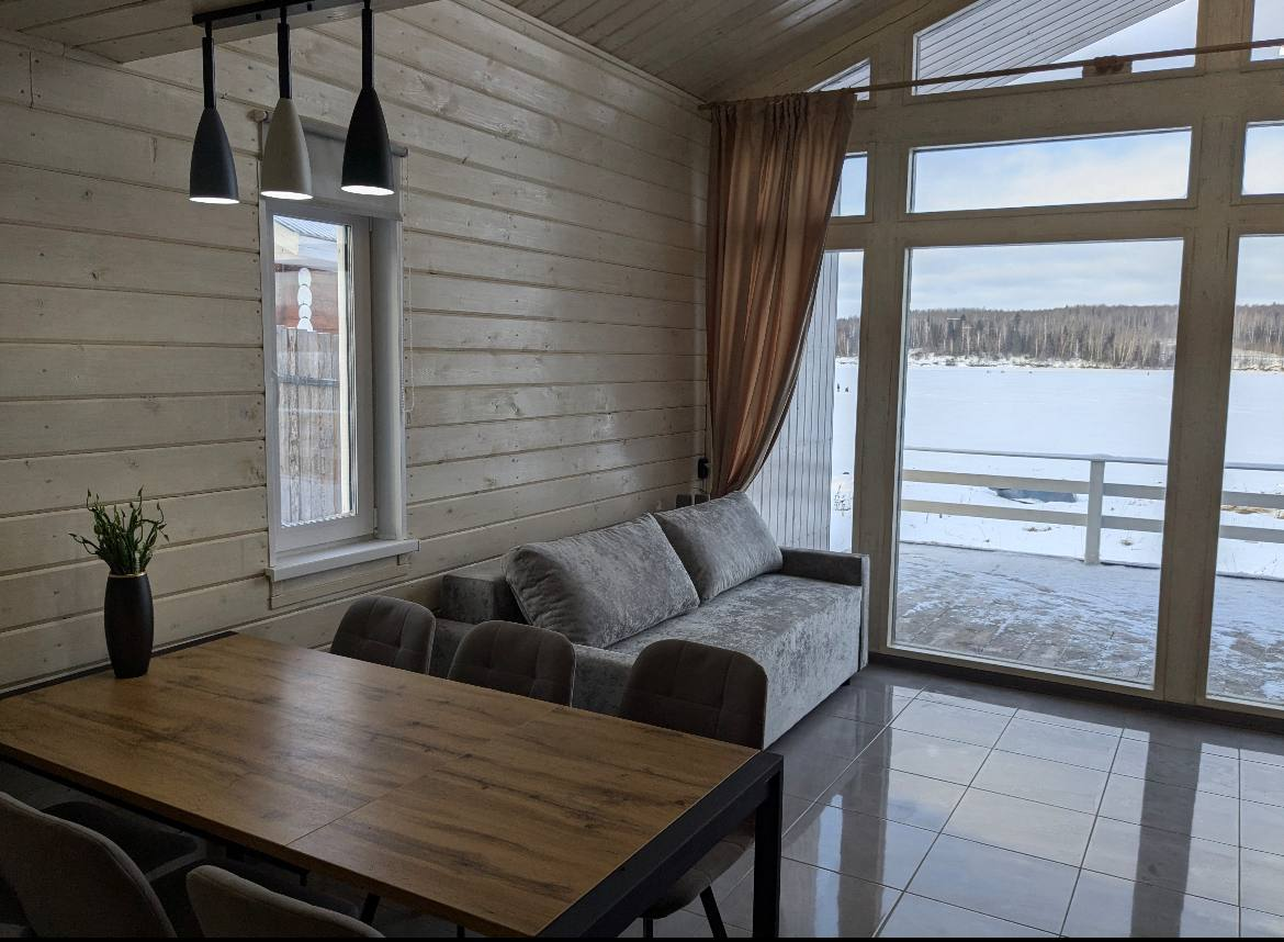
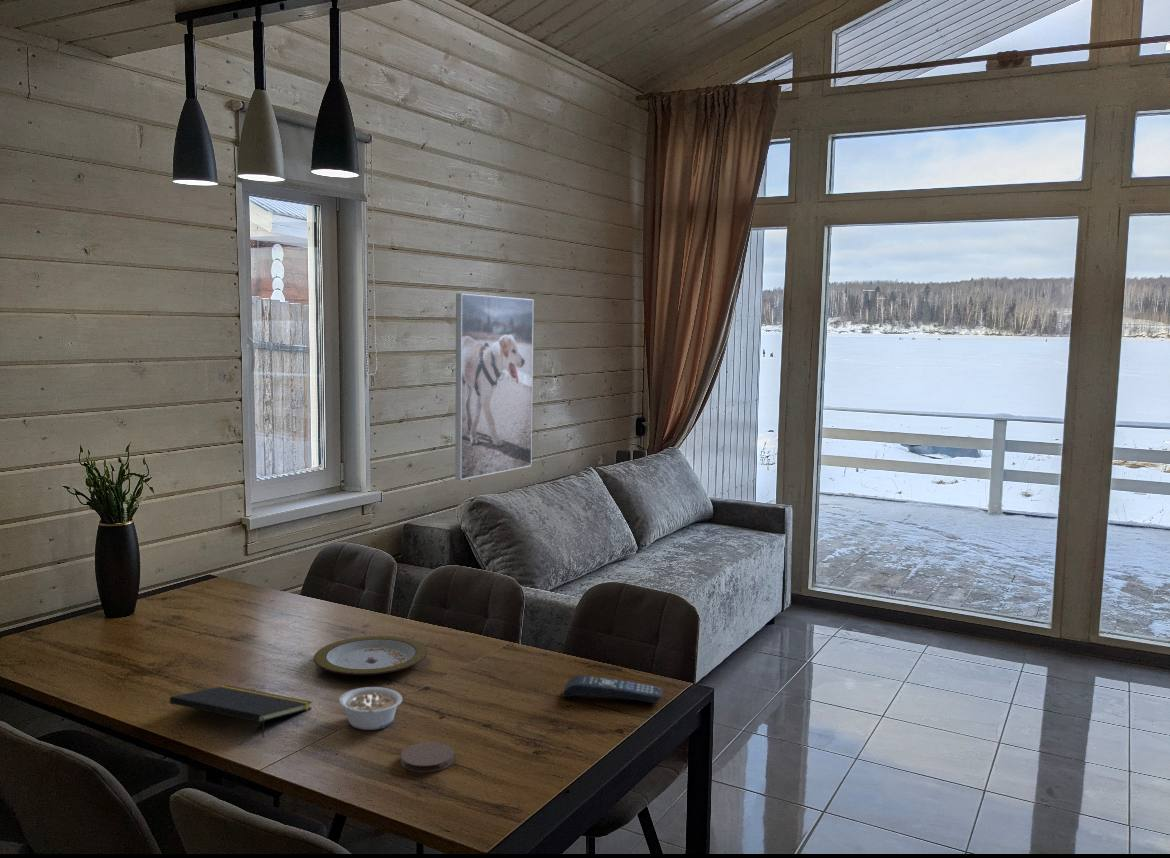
+ legume (372, 708)
+ remote control (612, 689)
+ plate (371, 658)
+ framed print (496, 385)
+ coaster (427, 756)
+ notepad (242, 702)
